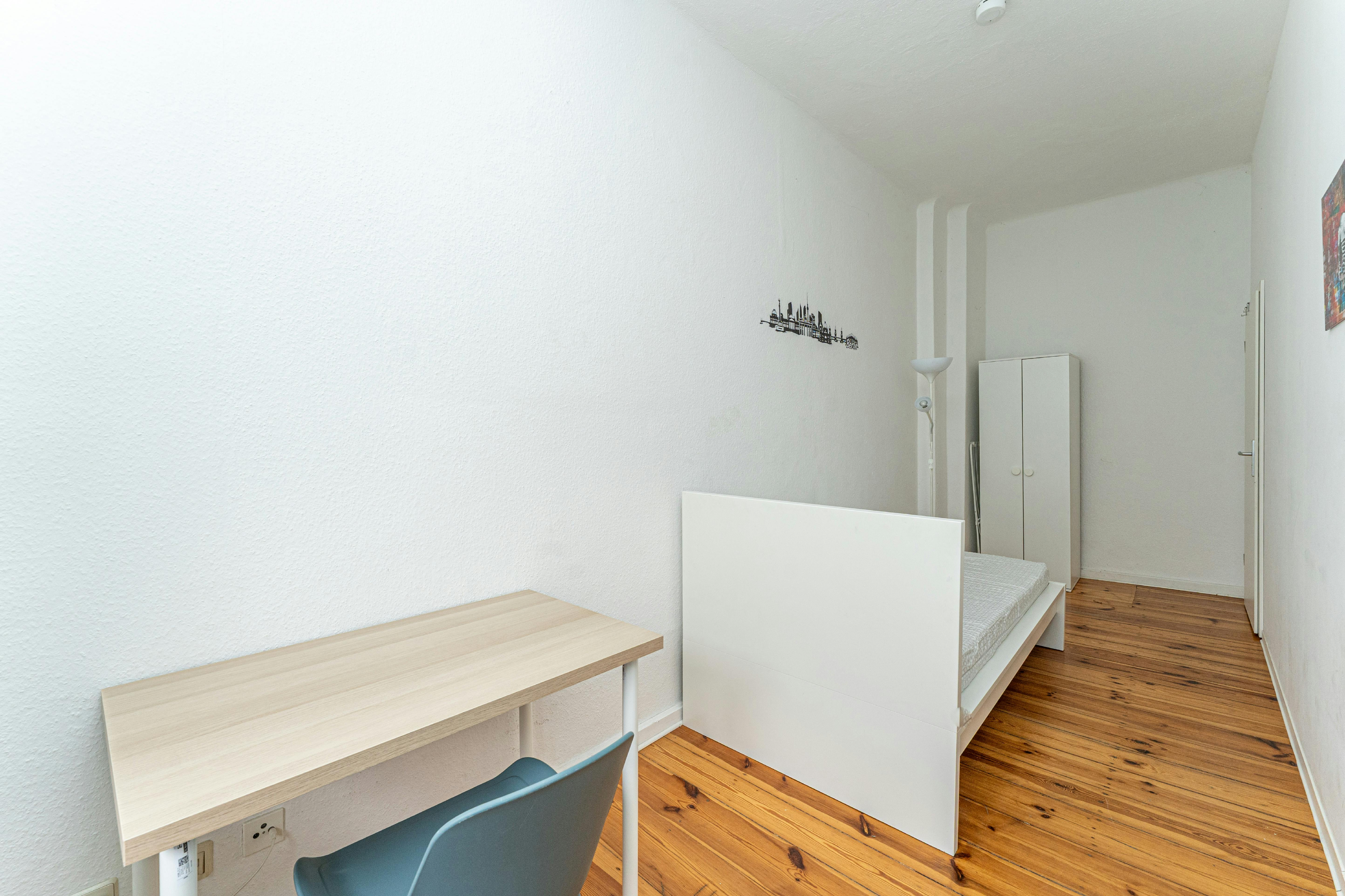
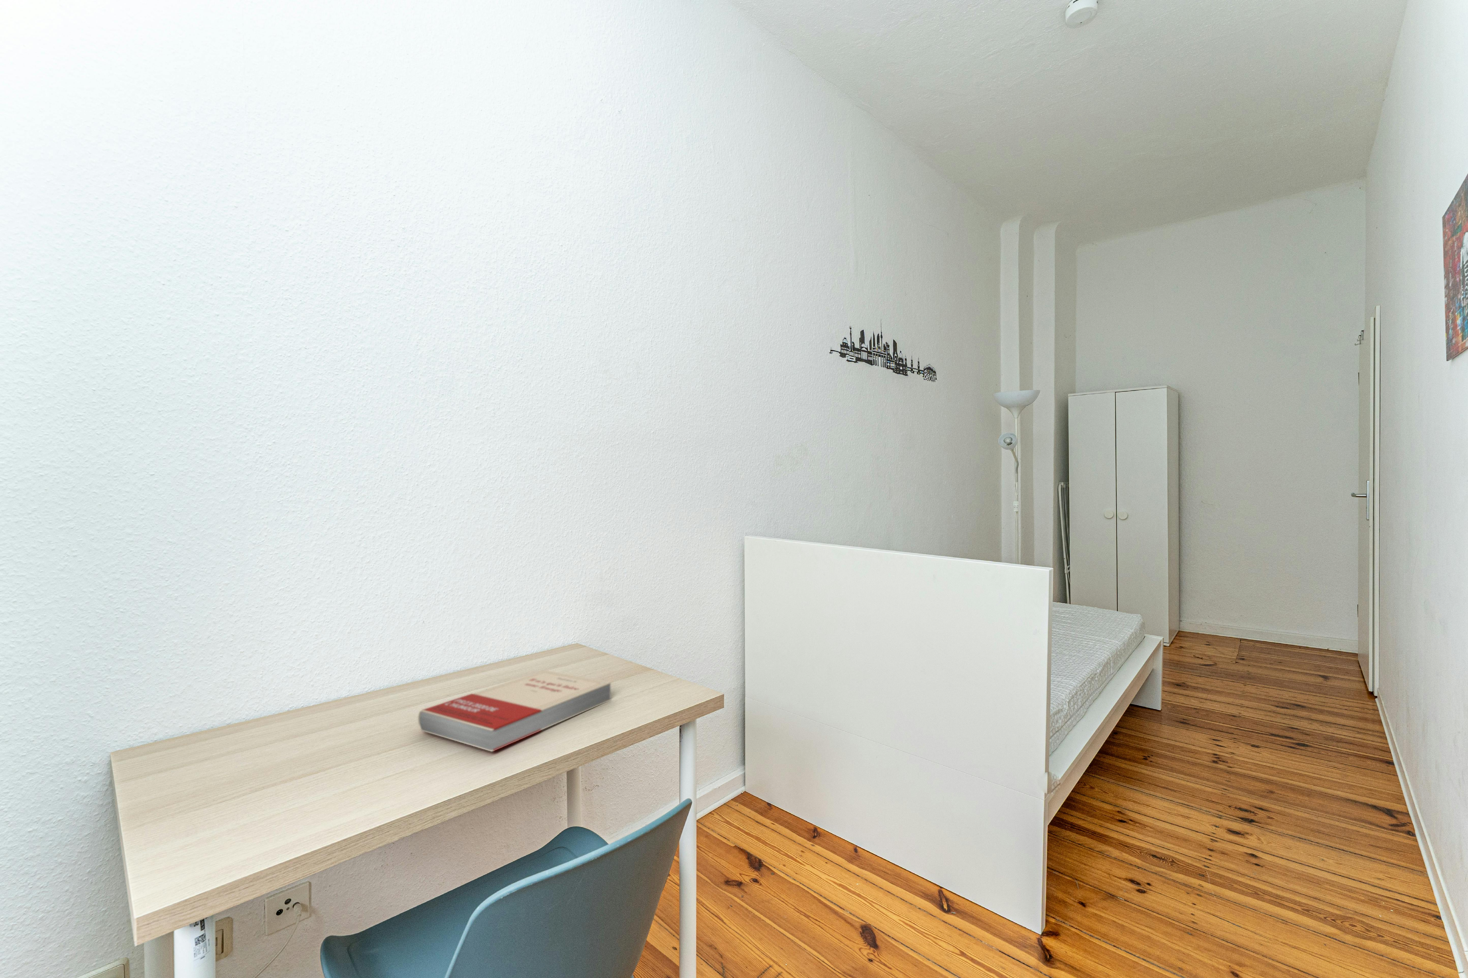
+ book (521, 704)
